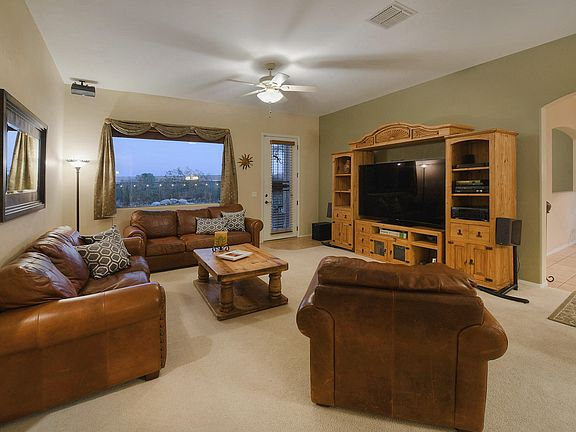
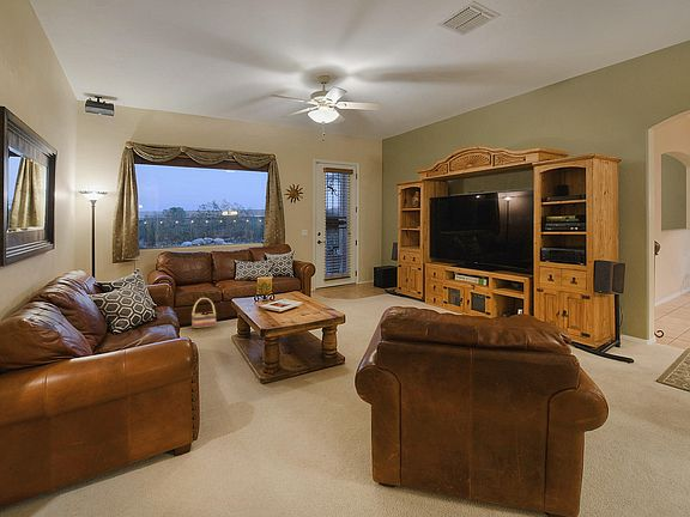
+ basket (205, 312)
